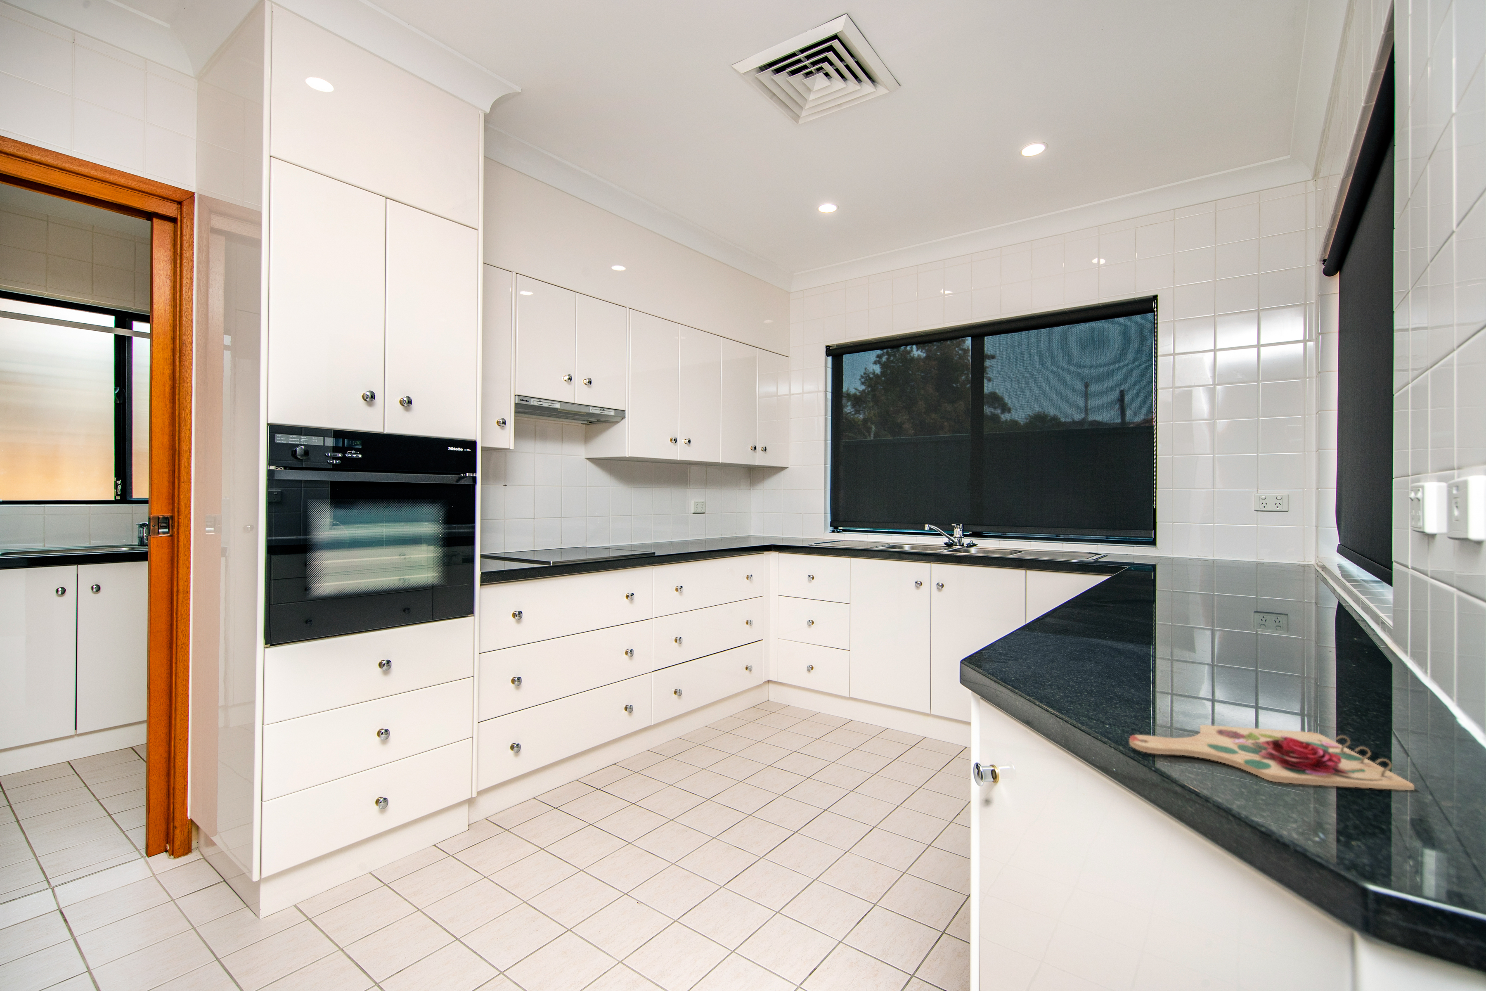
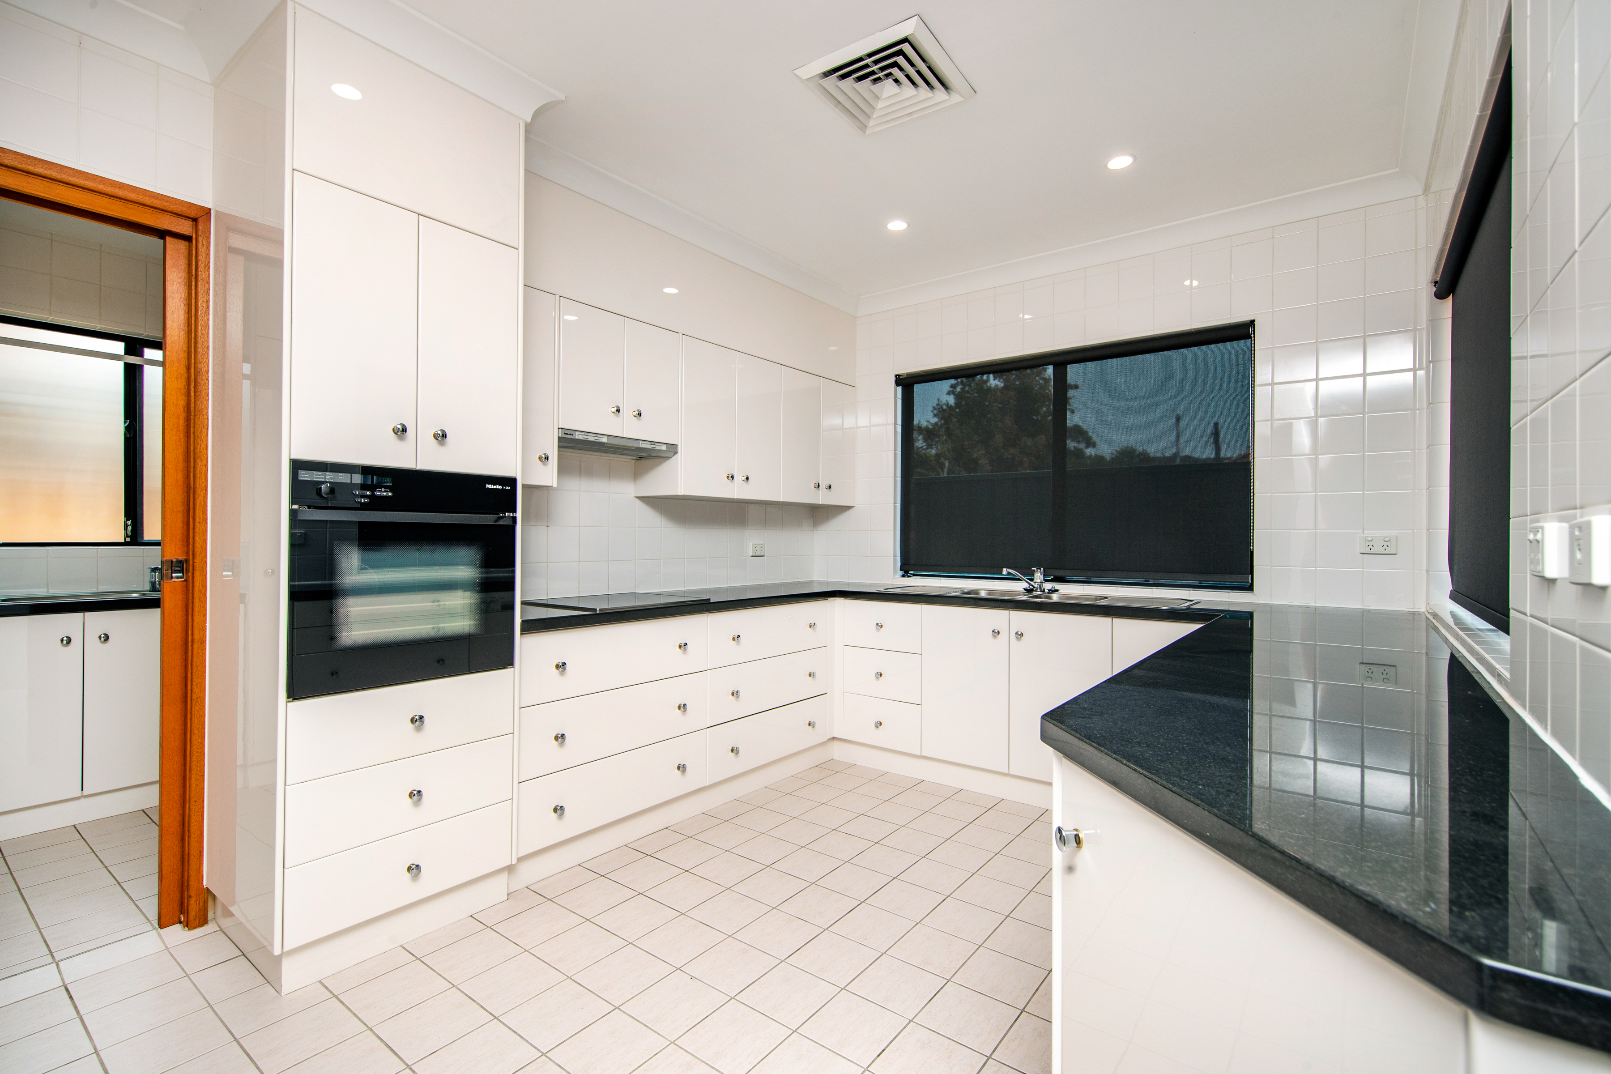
- cutting board (1243, 742)
